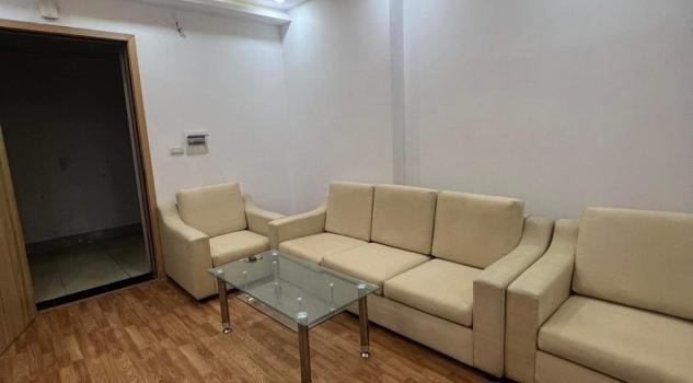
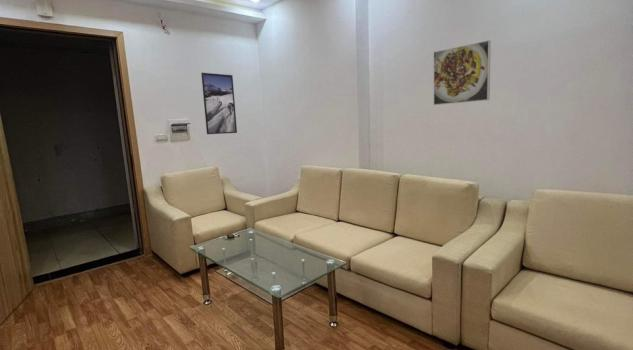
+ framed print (219, 104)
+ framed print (460, 74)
